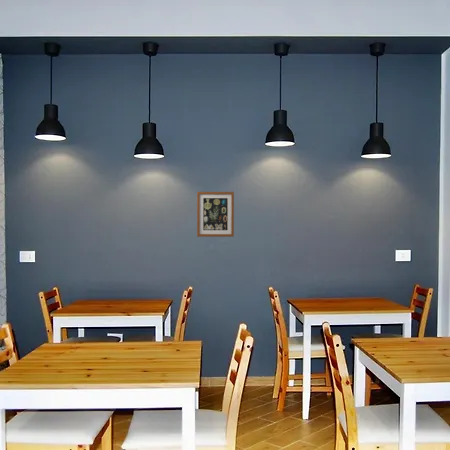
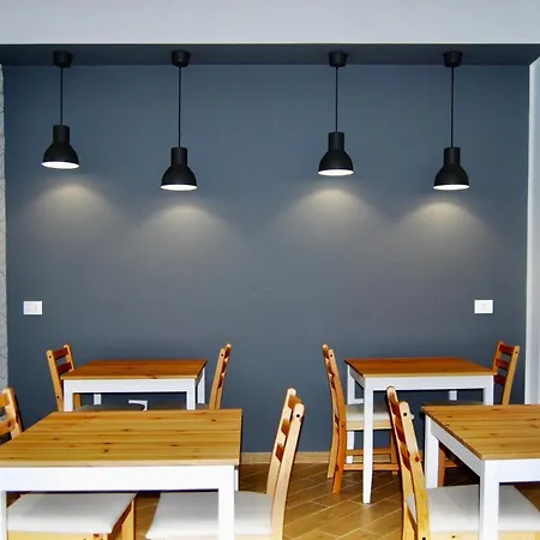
- wall art (215, 214)
